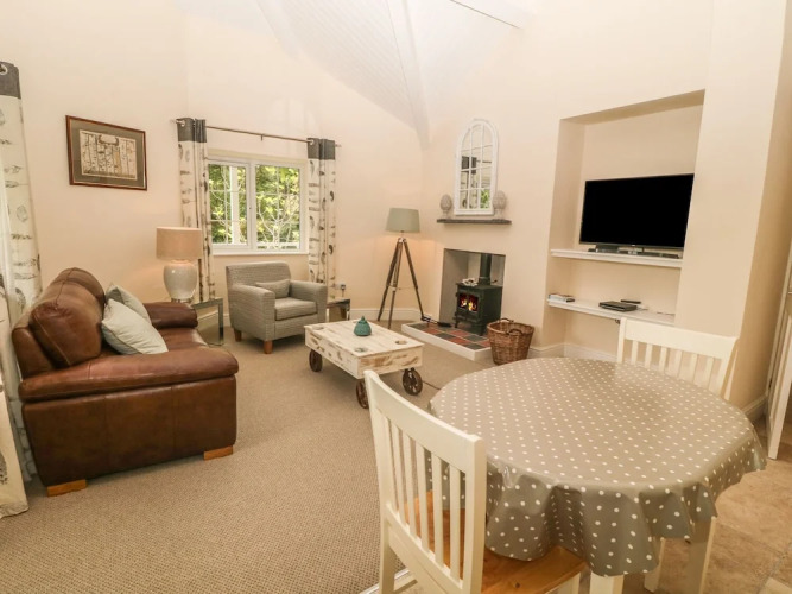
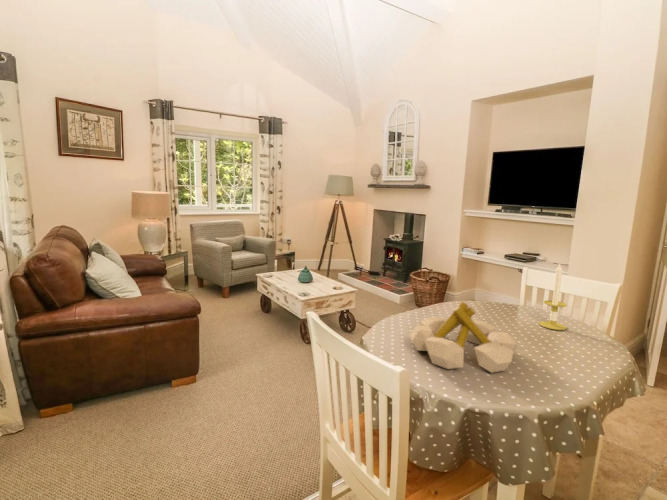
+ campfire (462, 328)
+ candle (556, 294)
